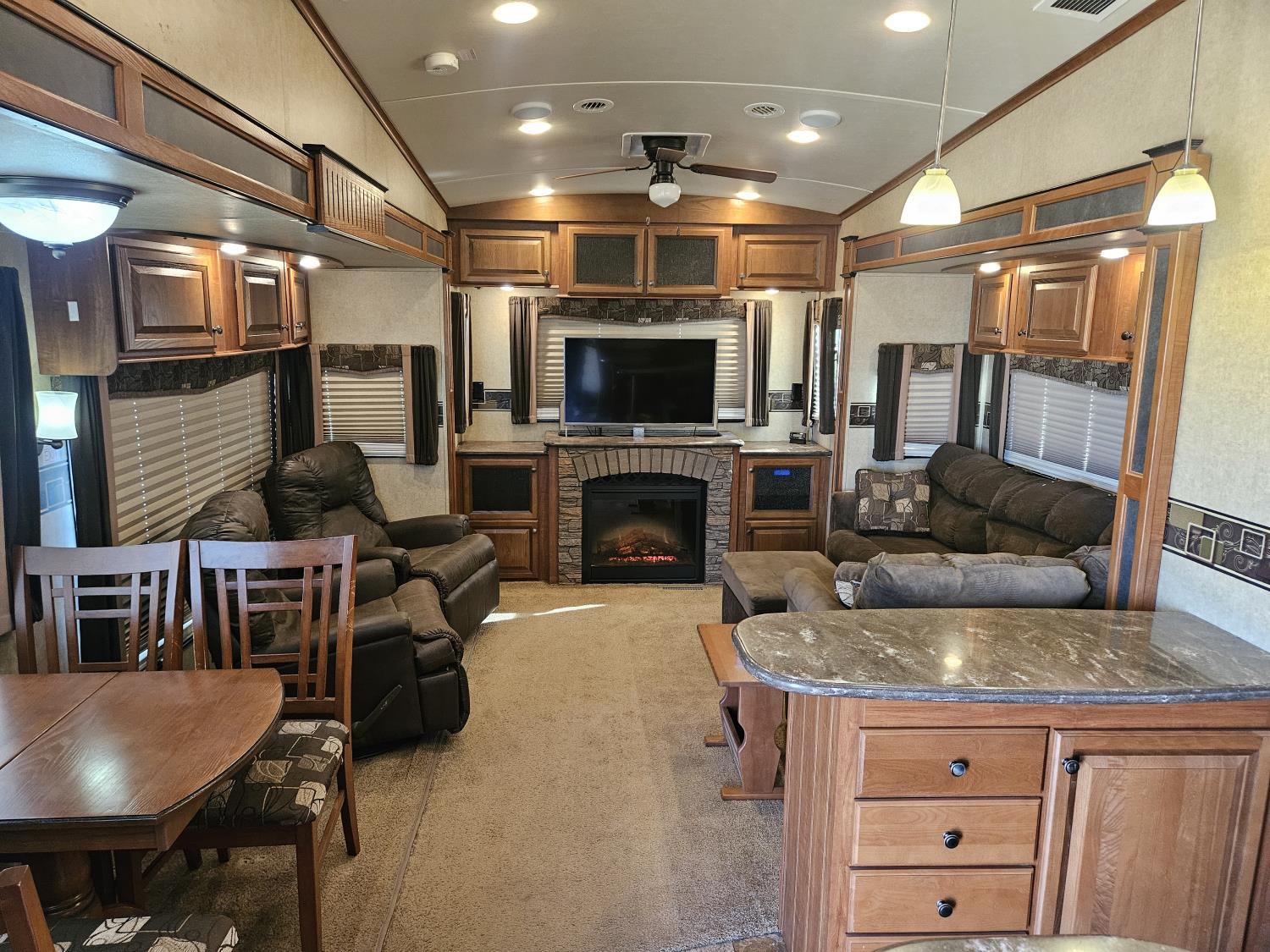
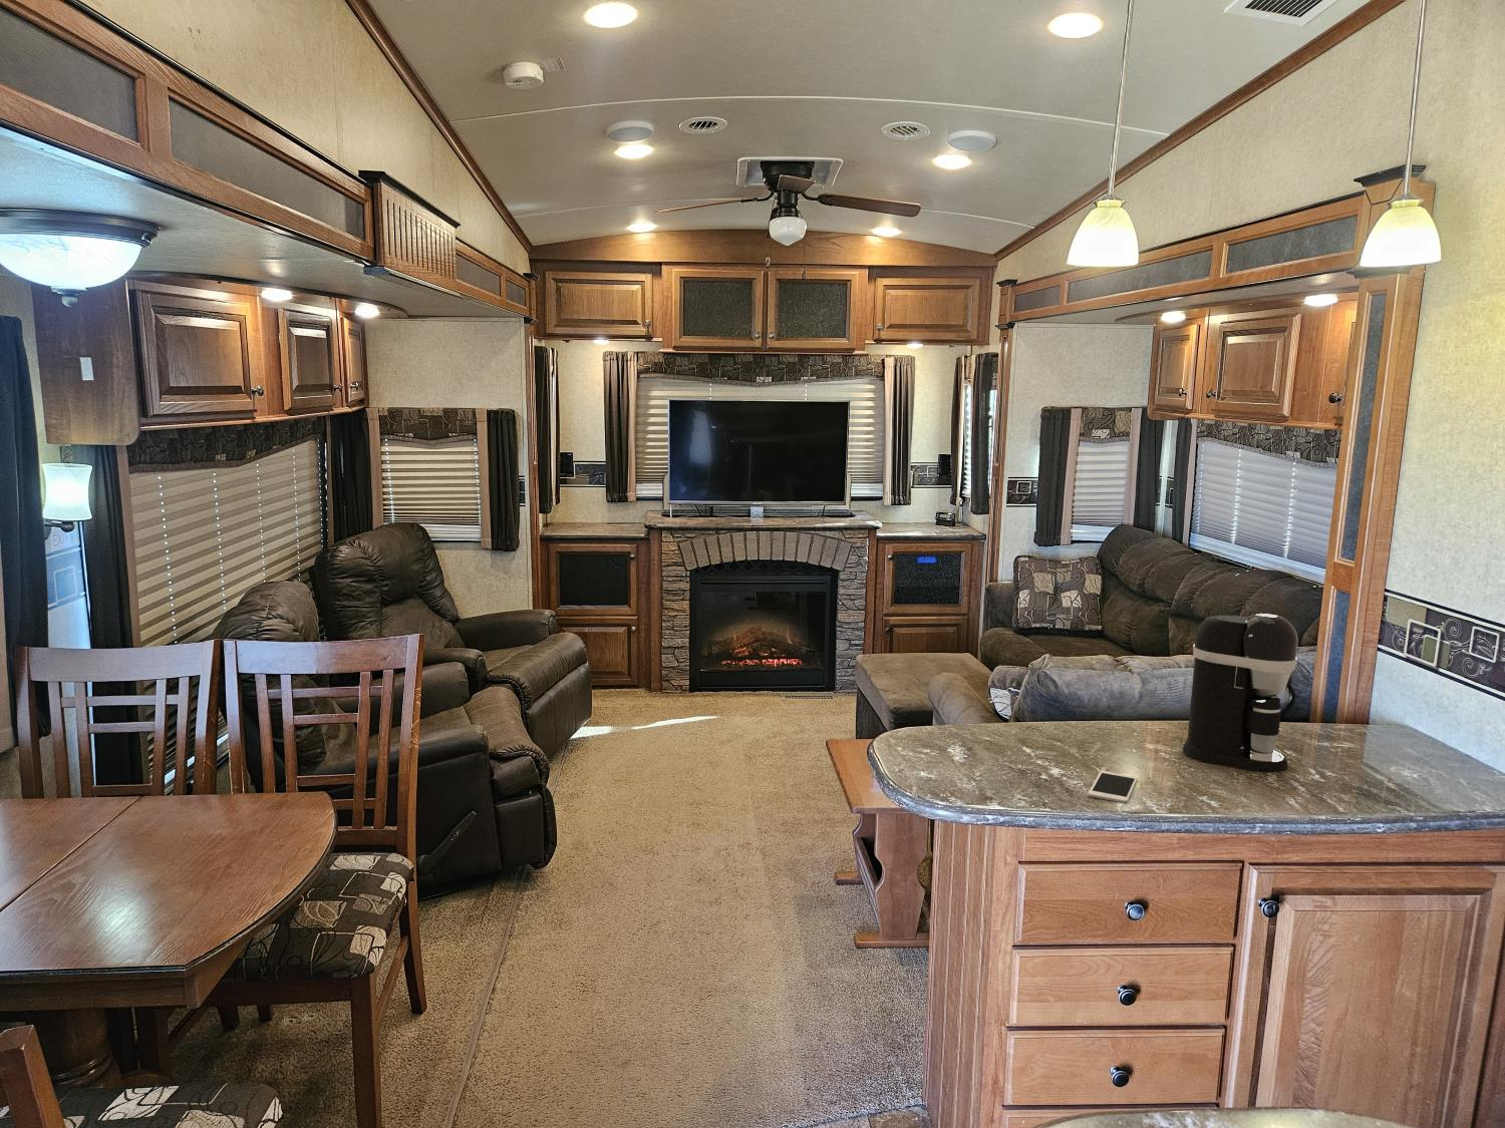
+ coffee maker (1240, 686)
+ cell phone (1113, 786)
